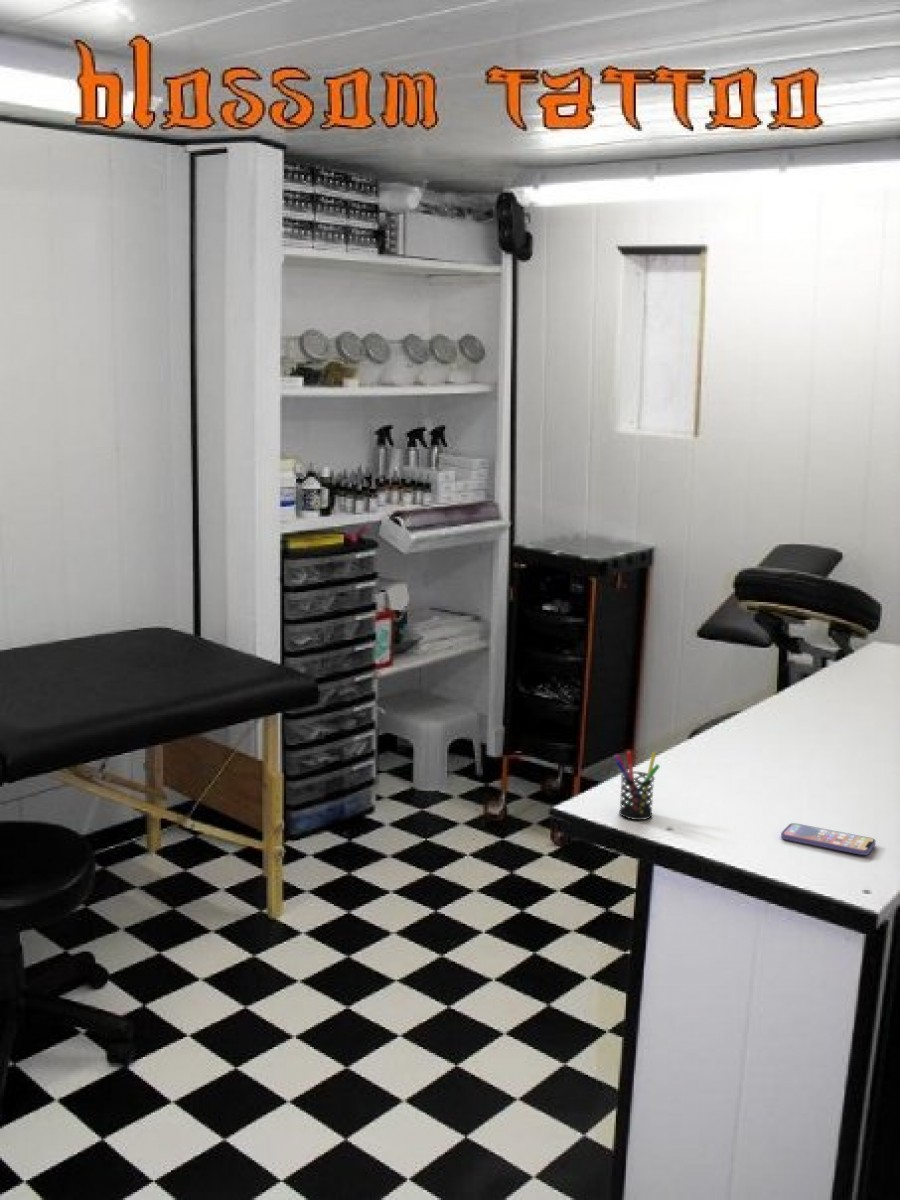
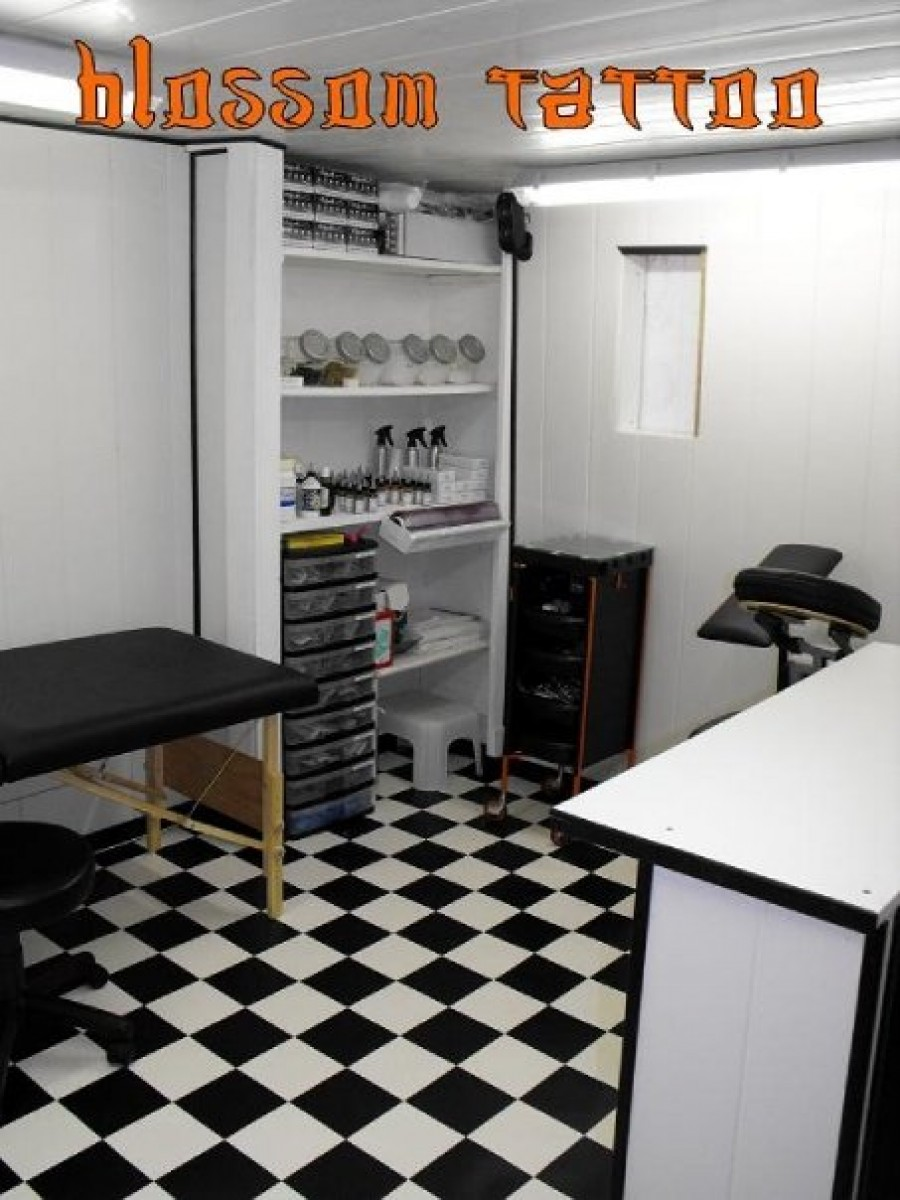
- pen holder (639, 783)
- smartphone (827, 838)
